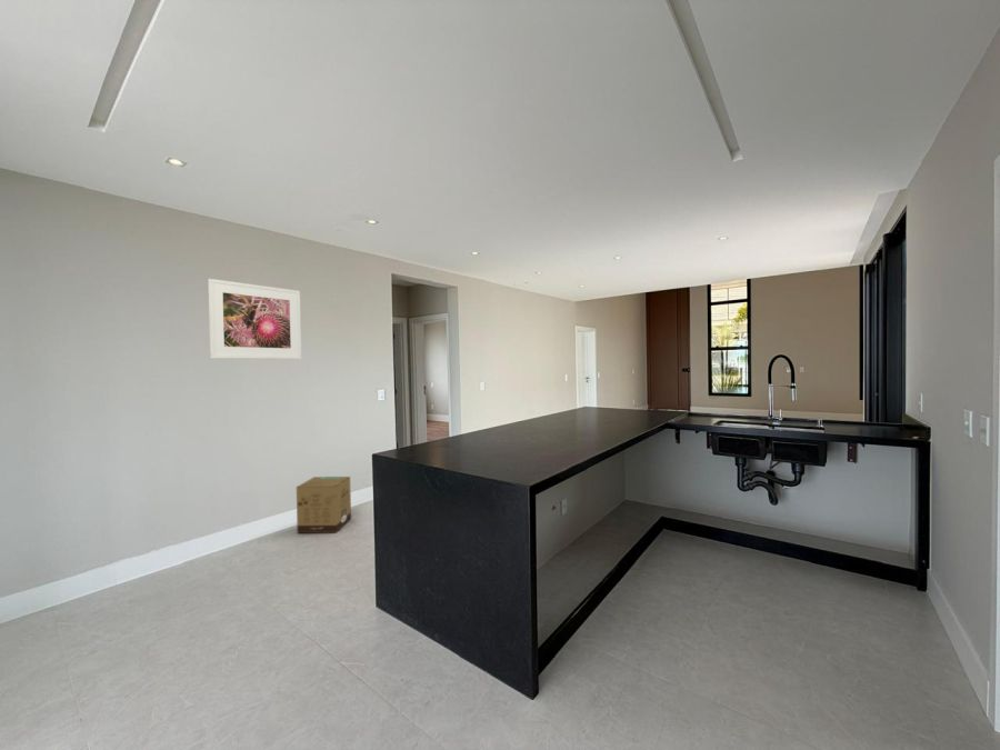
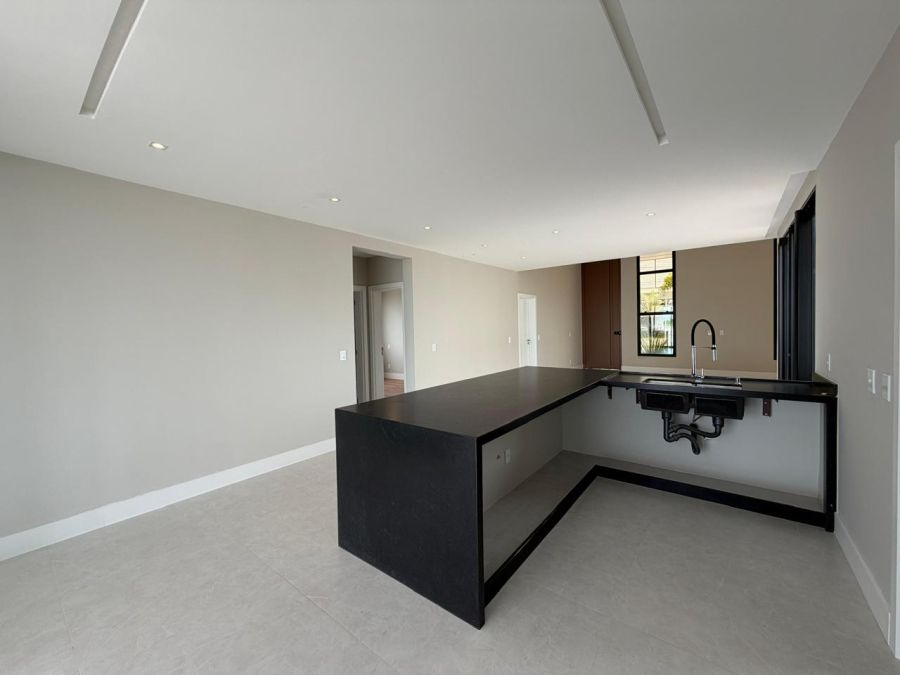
- cardboard box (324, 503)
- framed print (258, 321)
